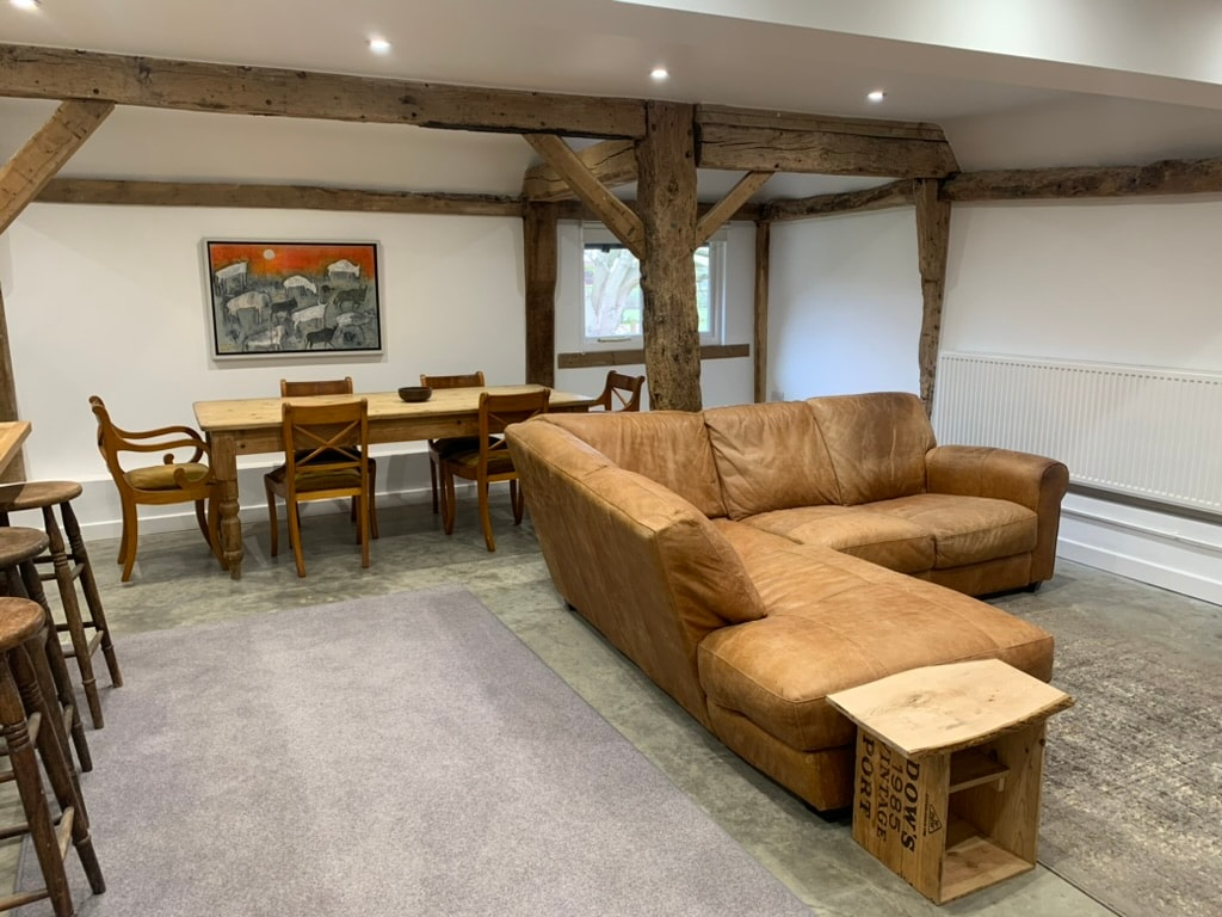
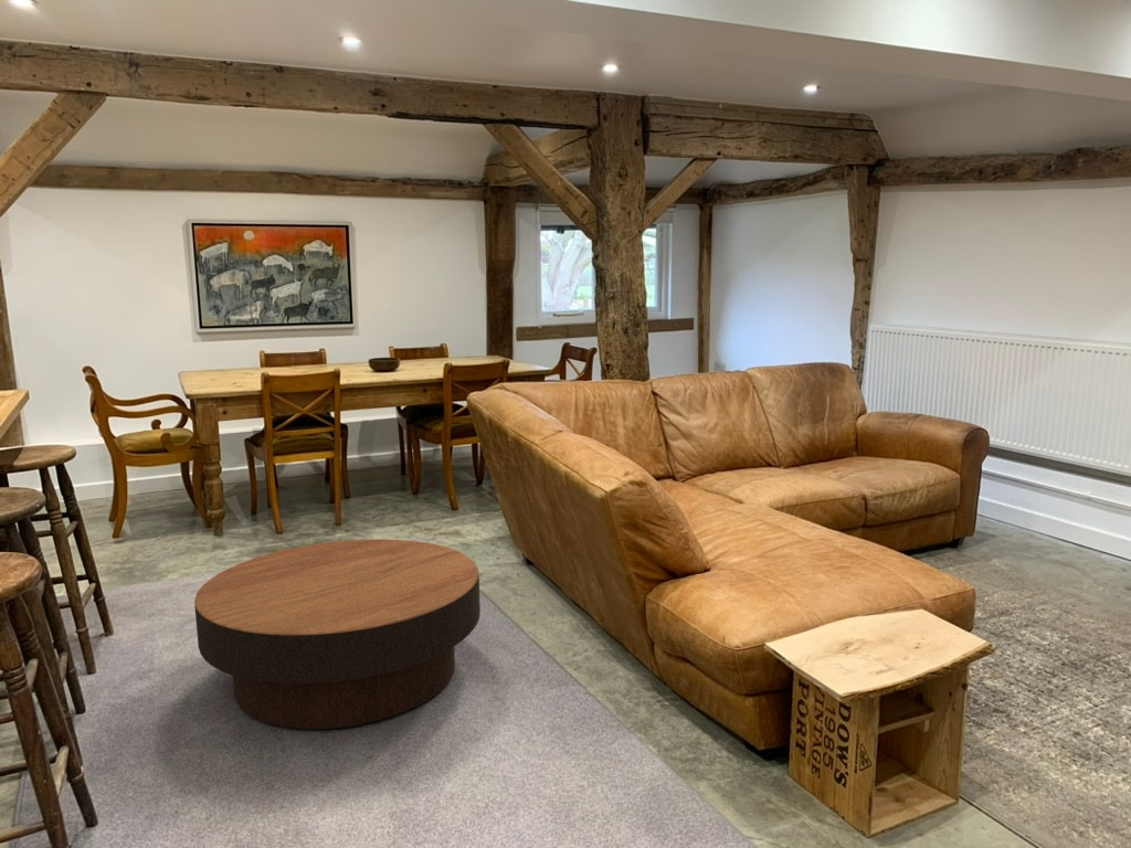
+ coffee table (345, 626)
